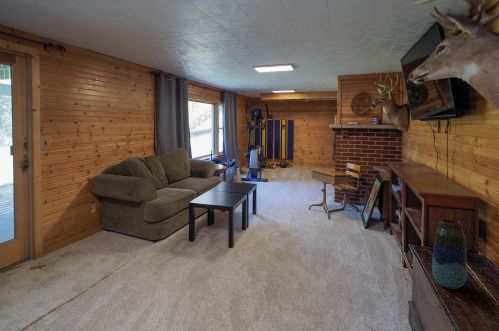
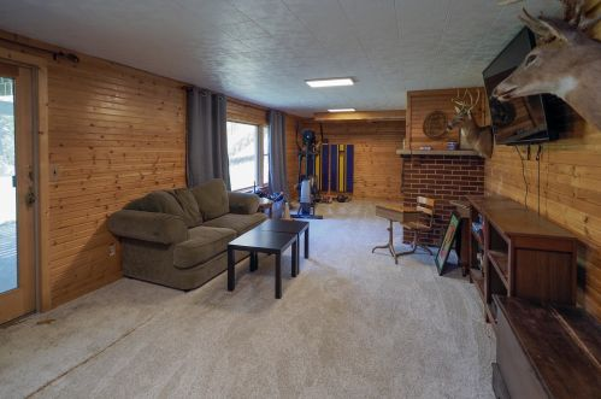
- vase (449, 253)
